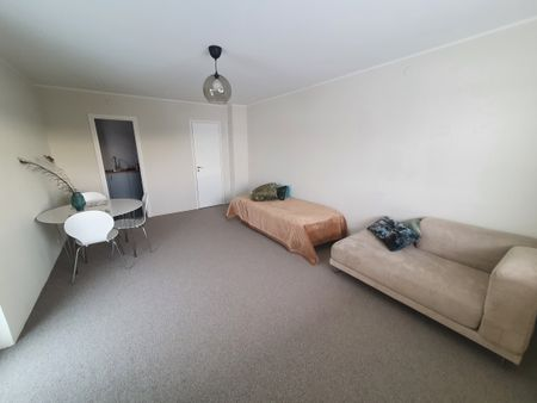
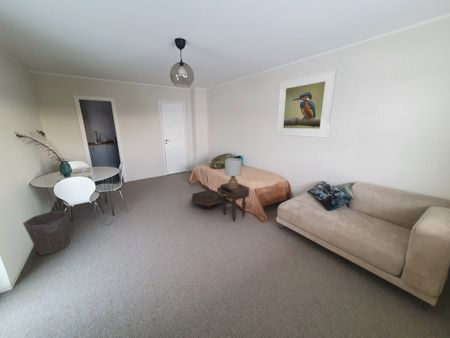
+ side table (208, 200)
+ waste bin (50, 232)
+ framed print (302, 107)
+ lamp (233, 173)
+ nightstand (232, 202)
